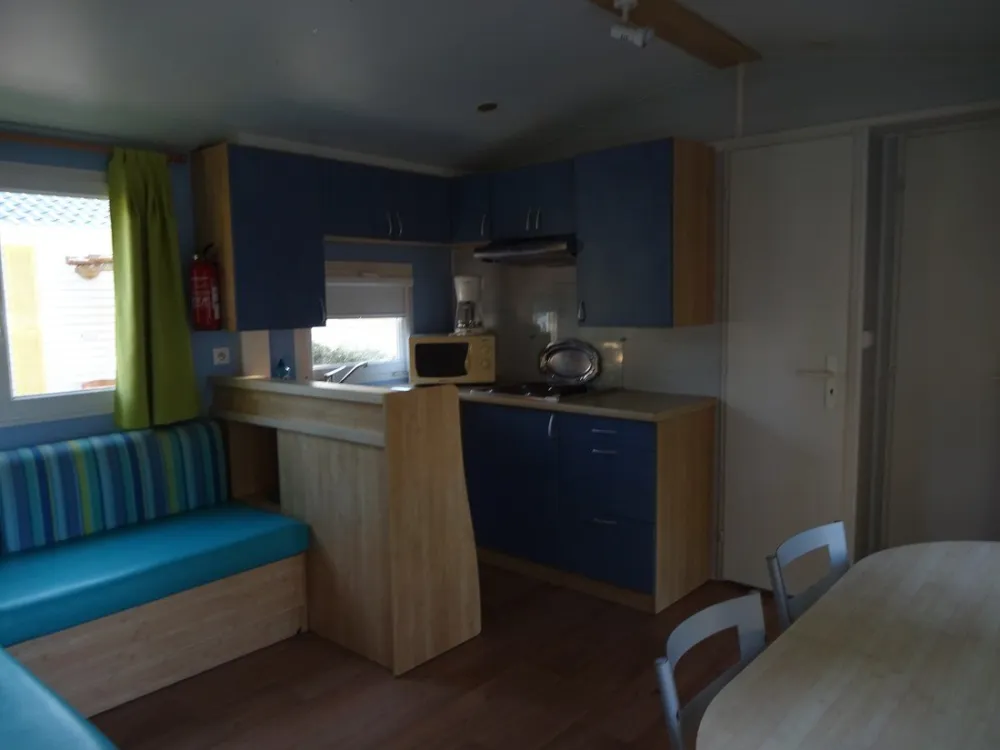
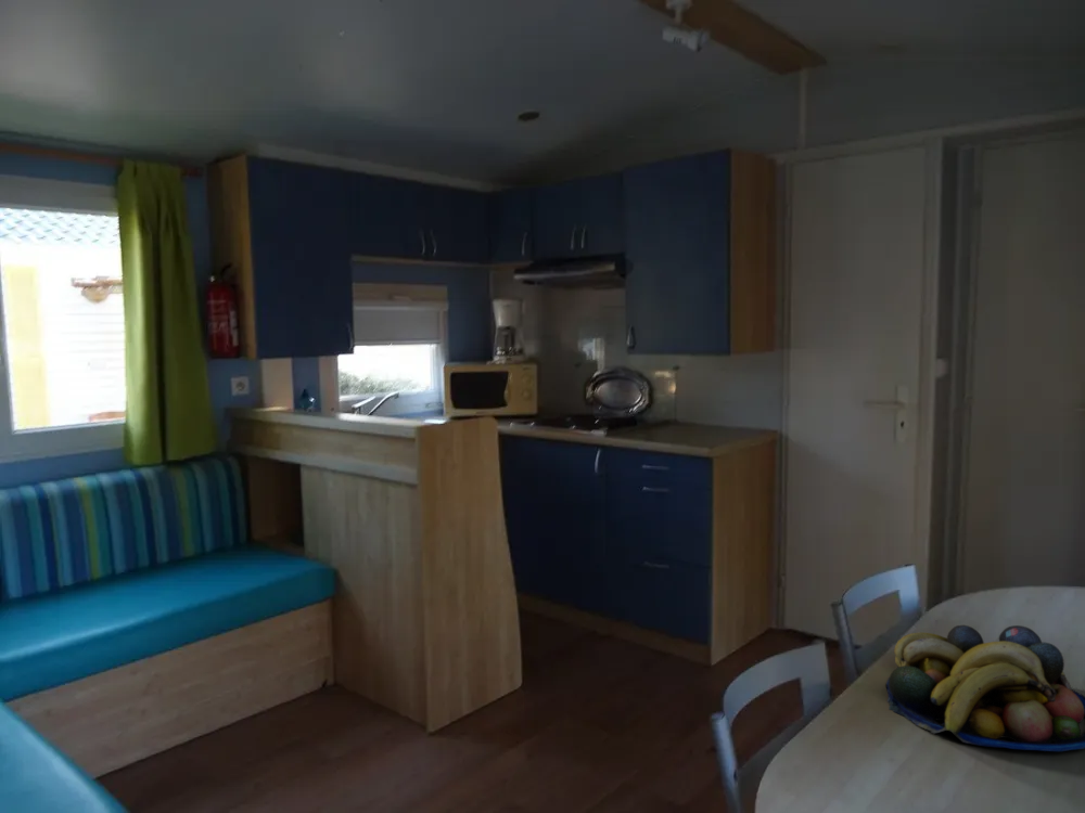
+ fruit bowl (993, 671)
